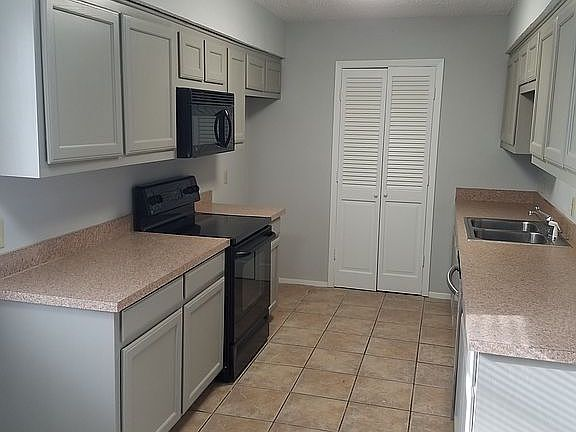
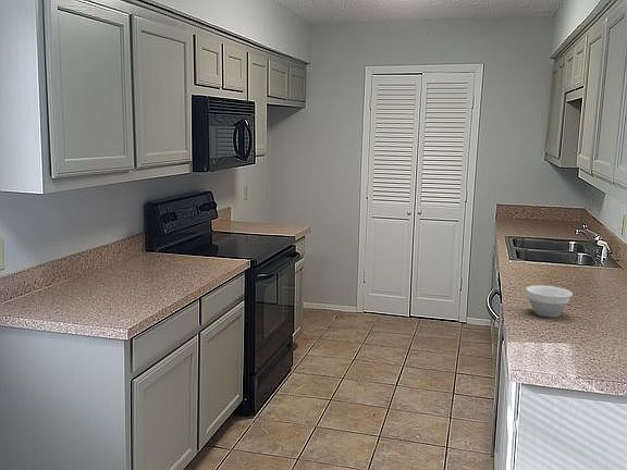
+ bowl (548, 301)
